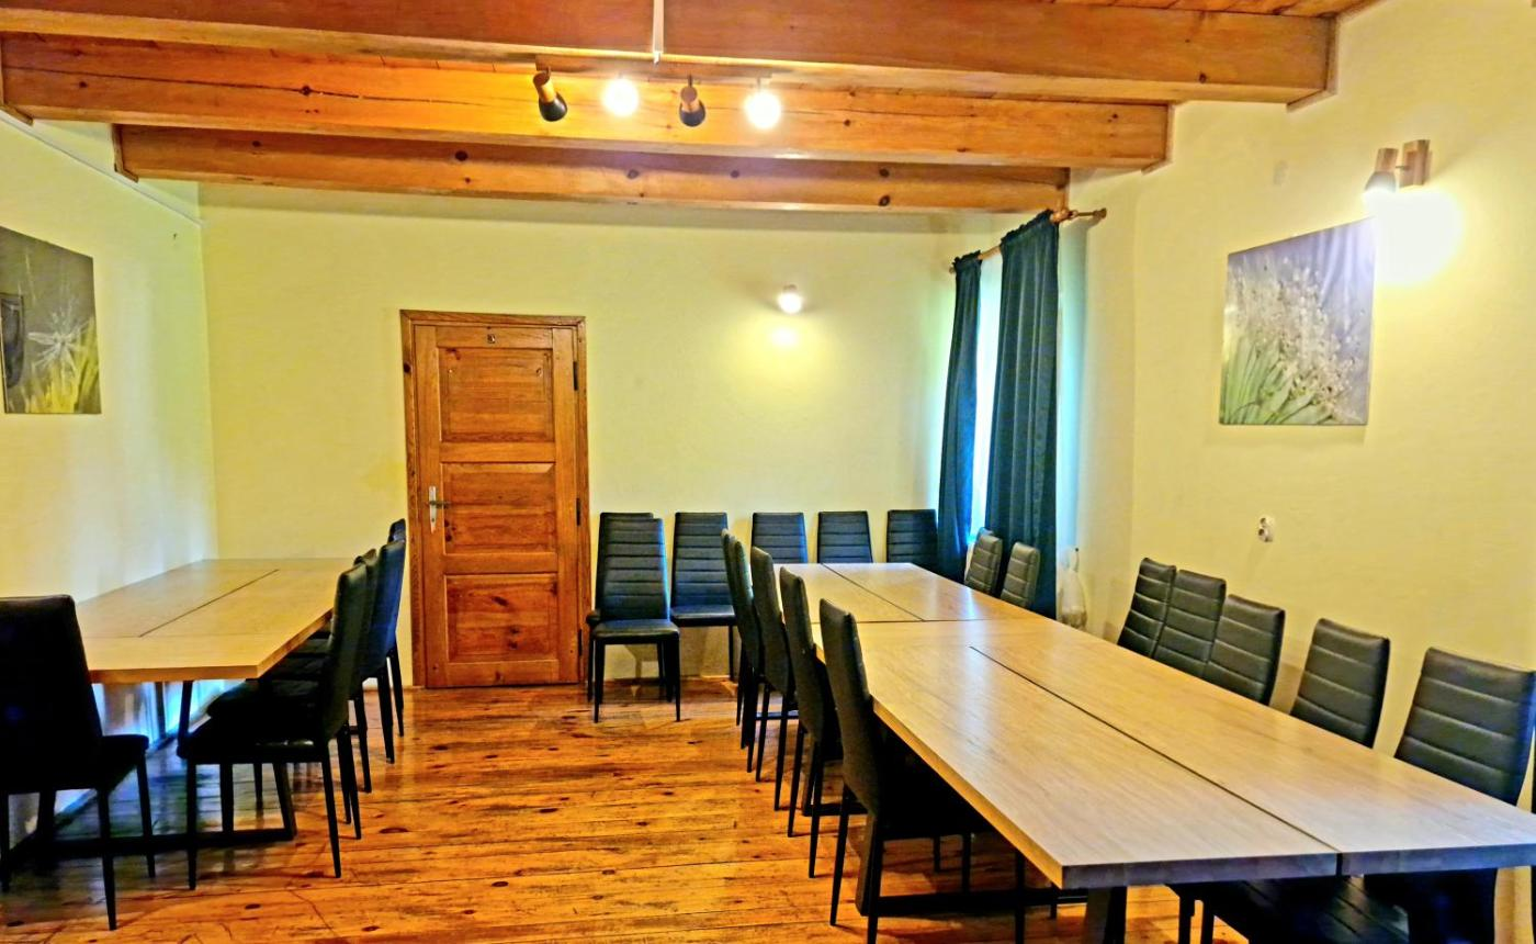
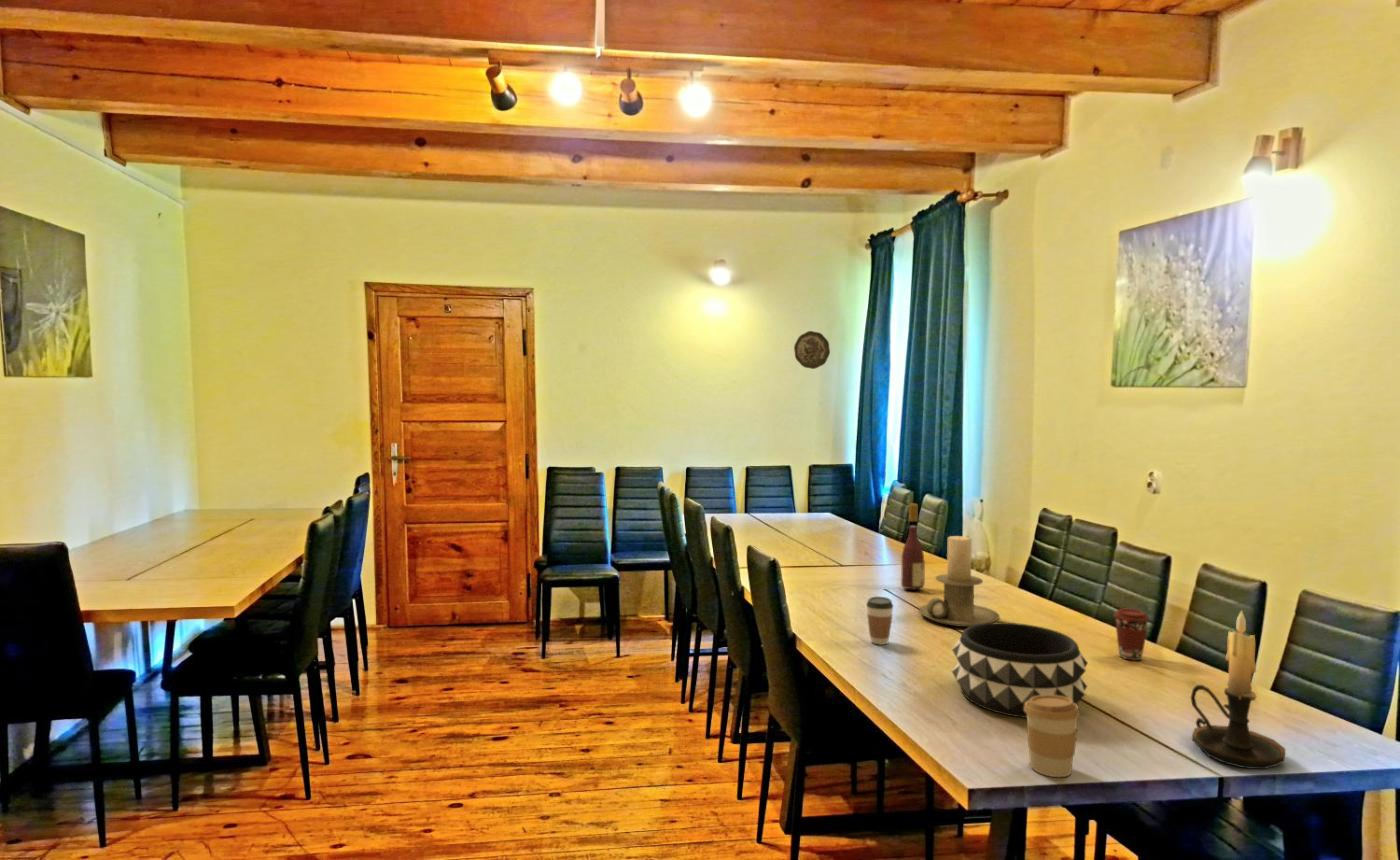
+ coffee cup (1051, 733)
+ coffee cup (1131, 634)
+ wine bottle (912, 546)
+ candle holder (1229, 677)
+ coffee cup (879, 620)
+ decorative plate (811, 350)
+ candle holder (959, 577)
+ decorative bowl (1018, 667)
